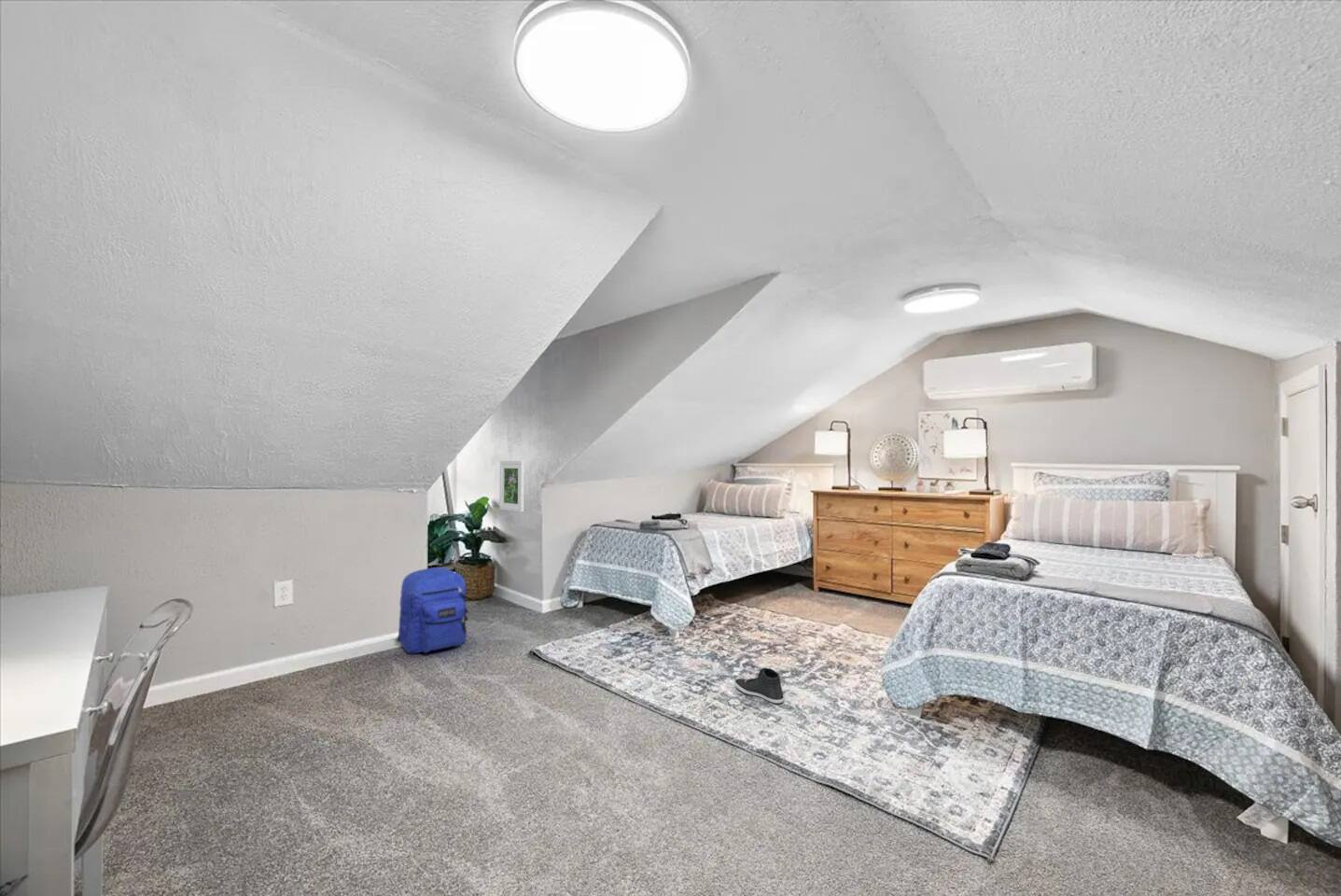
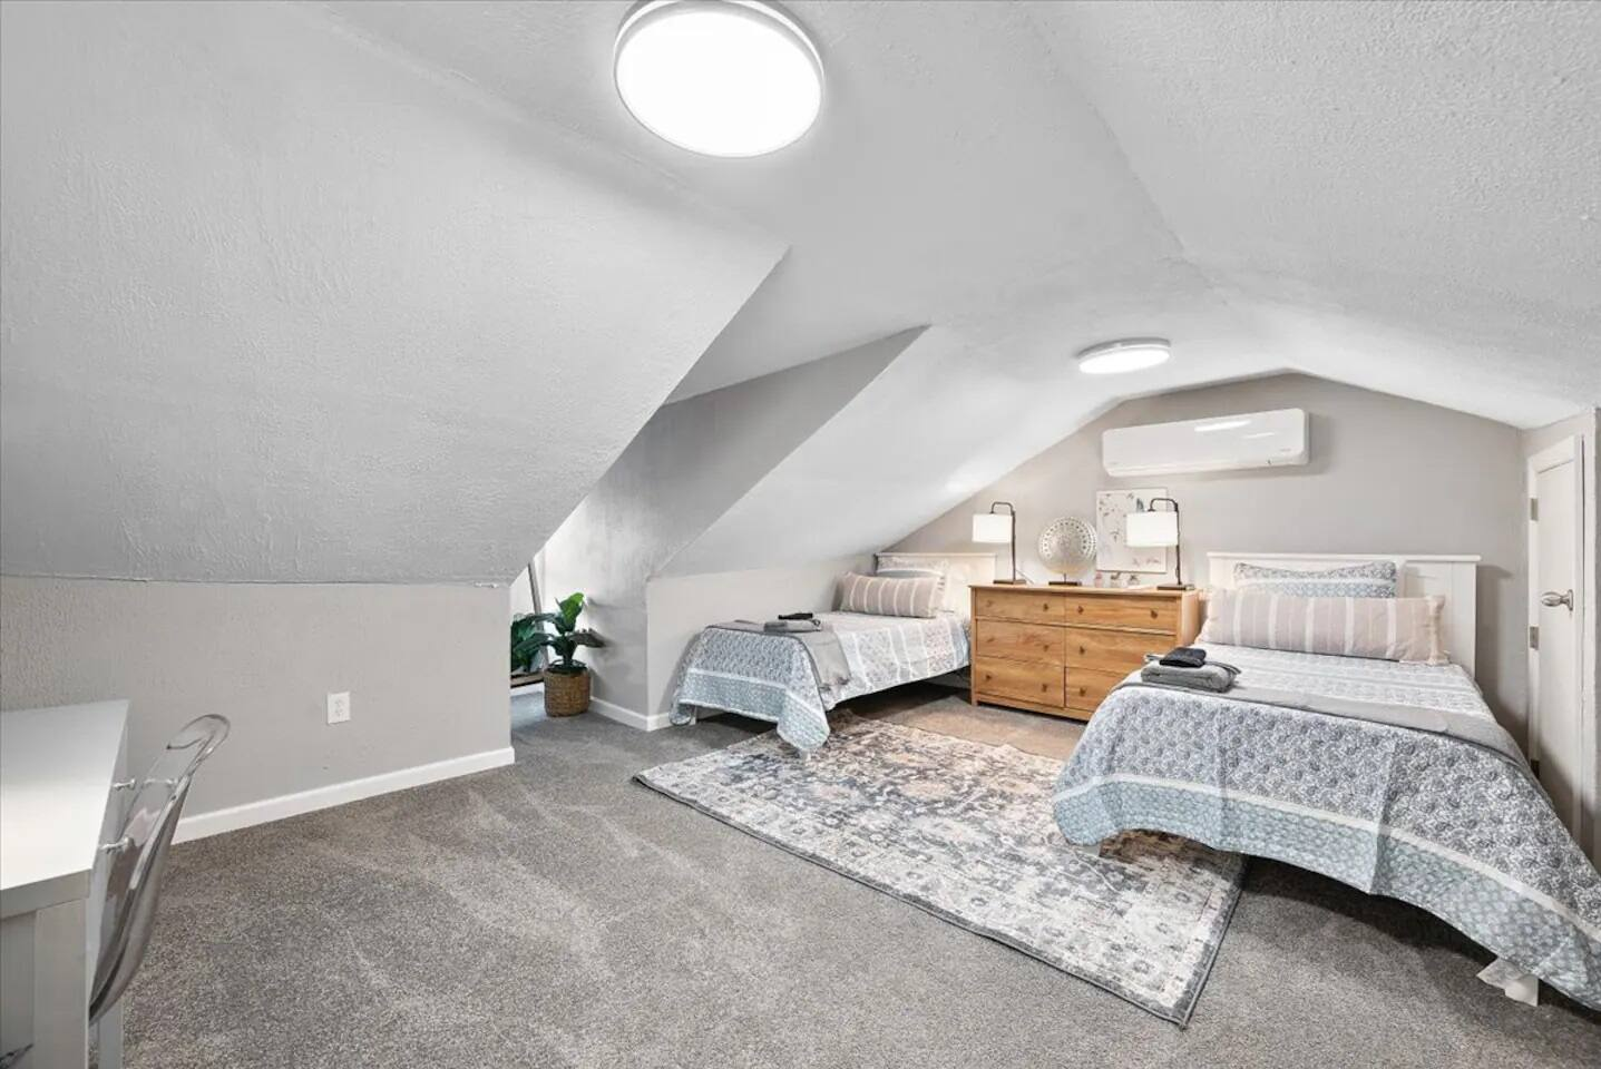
- sneaker (759, 679)
- backpack (438, 608)
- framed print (511, 485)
